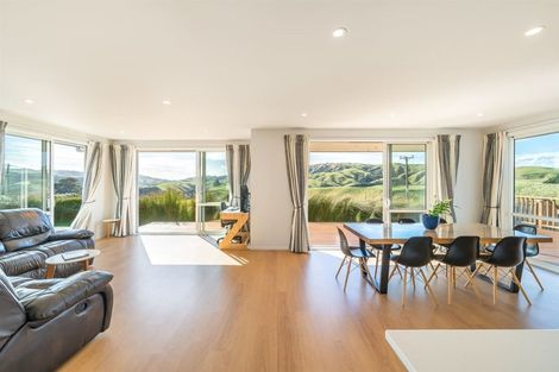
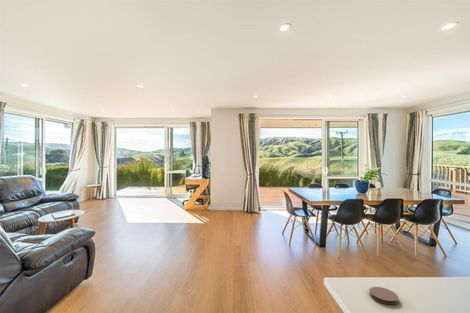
+ coaster (383, 295)
